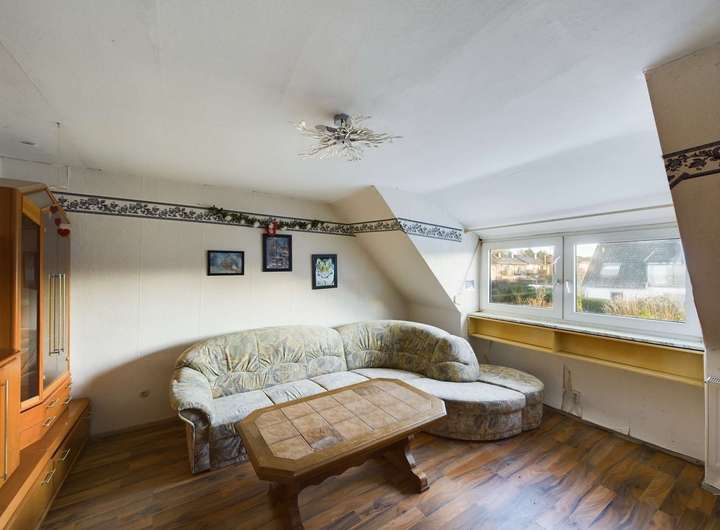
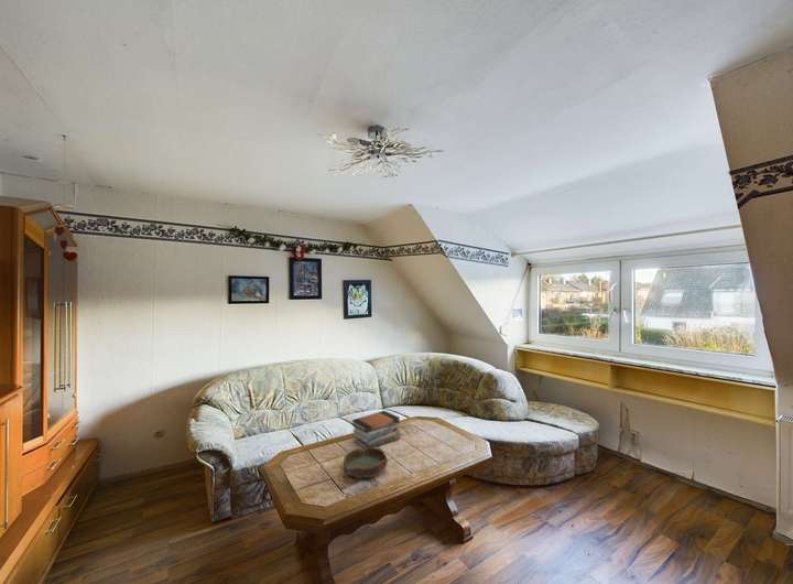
+ book stack (376, 429)
+ bowl (366, 462)
